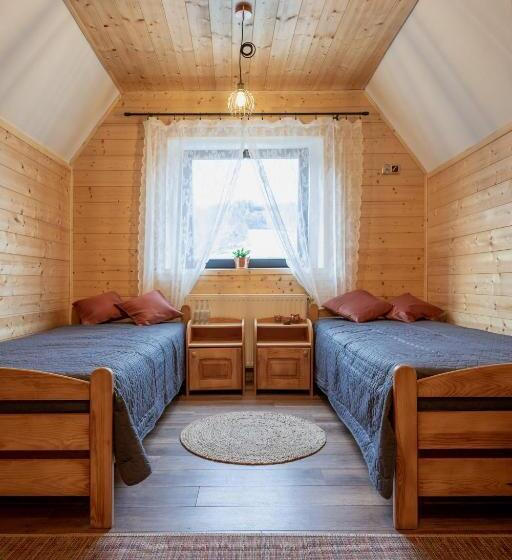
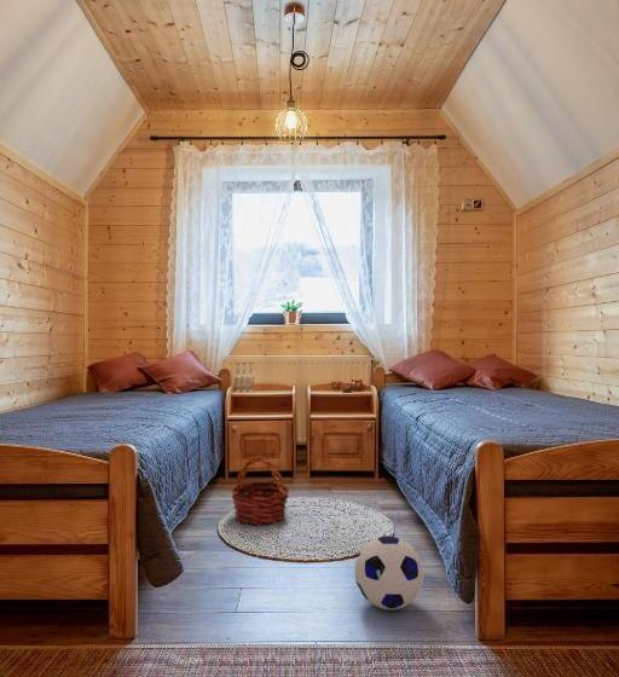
+ basket (260, 486)
+ soccer ball (388, 572)
